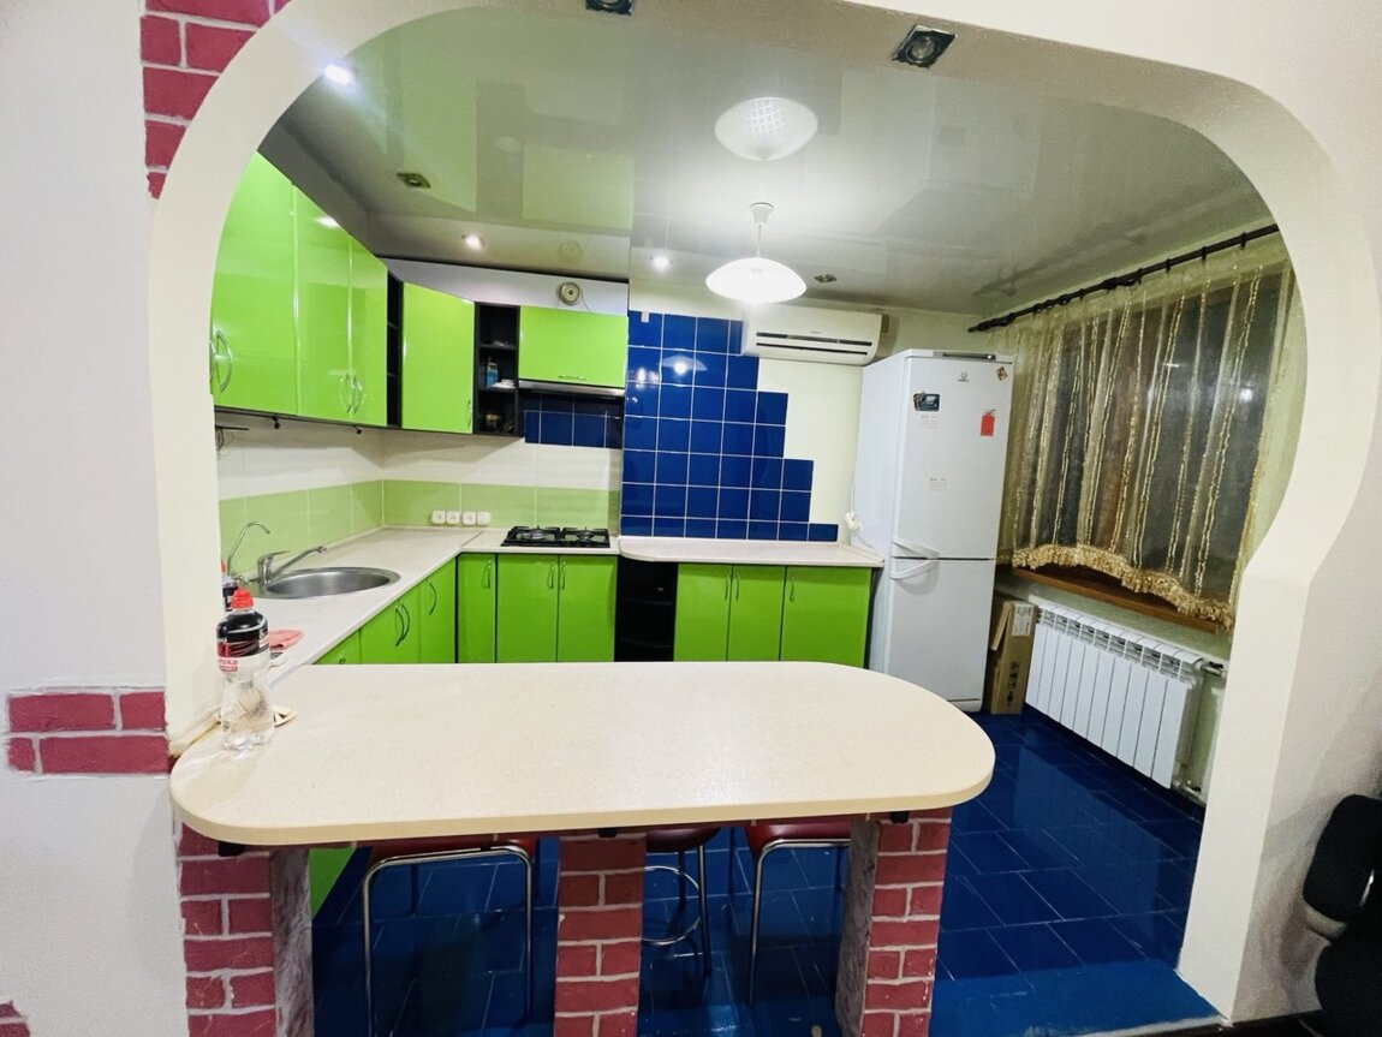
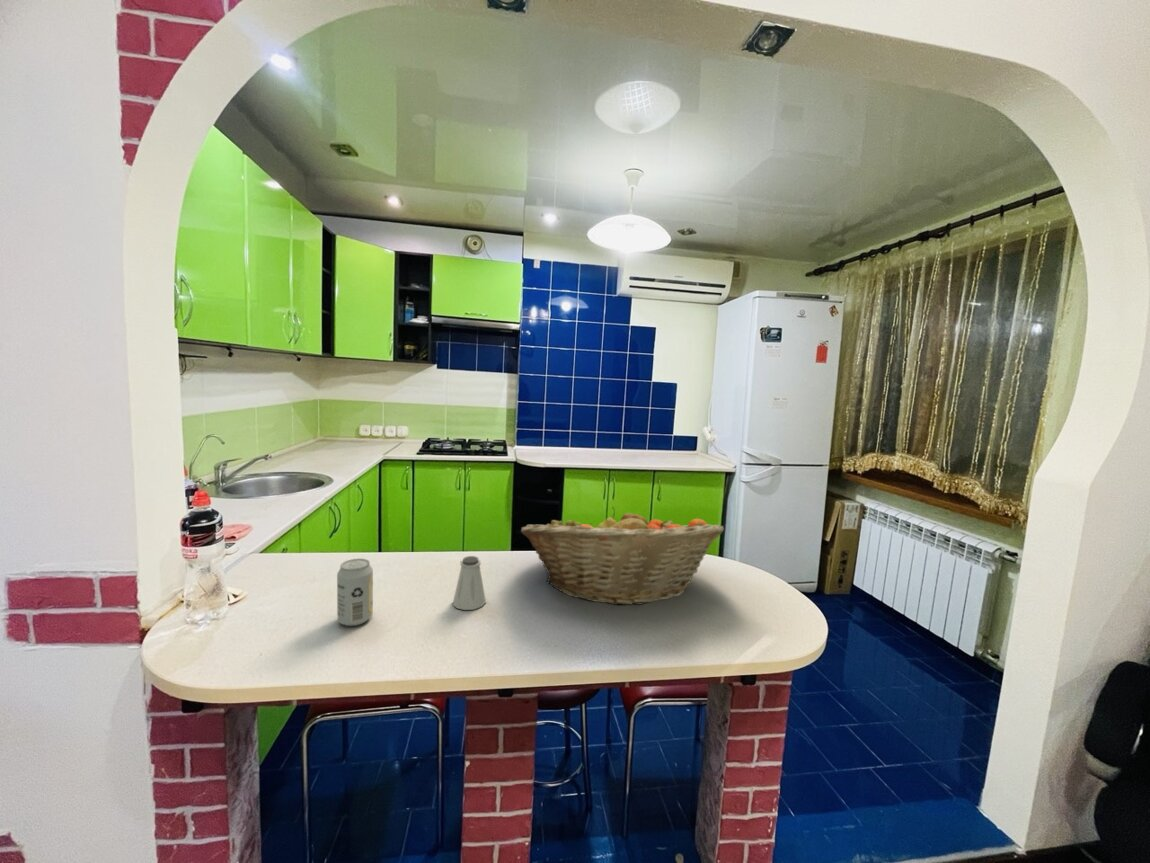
+ fruit basket (620, 544)
+ beverage can (355, 592)
+ saltshaker (470, 580)
